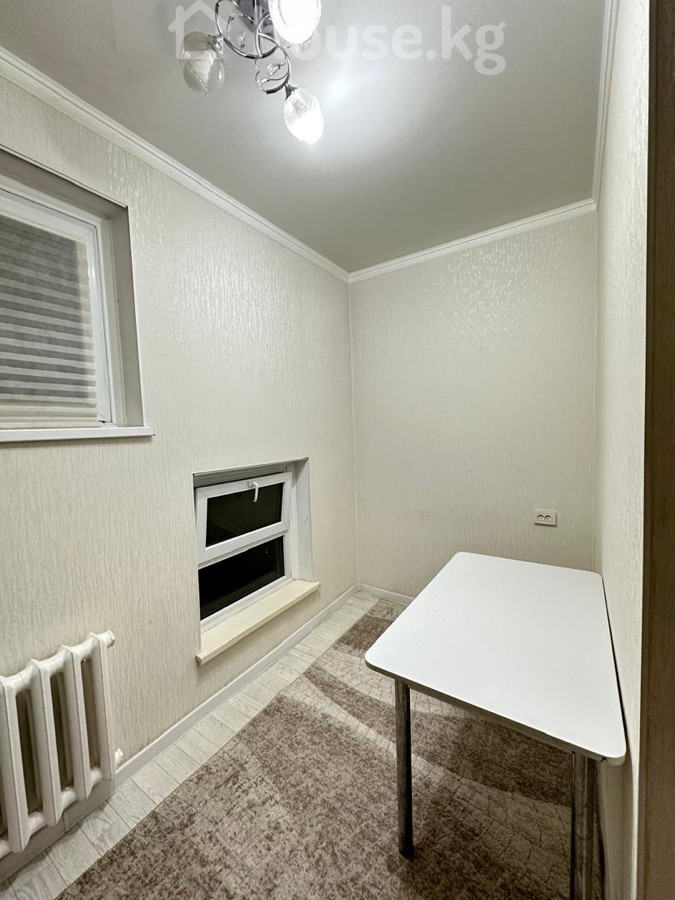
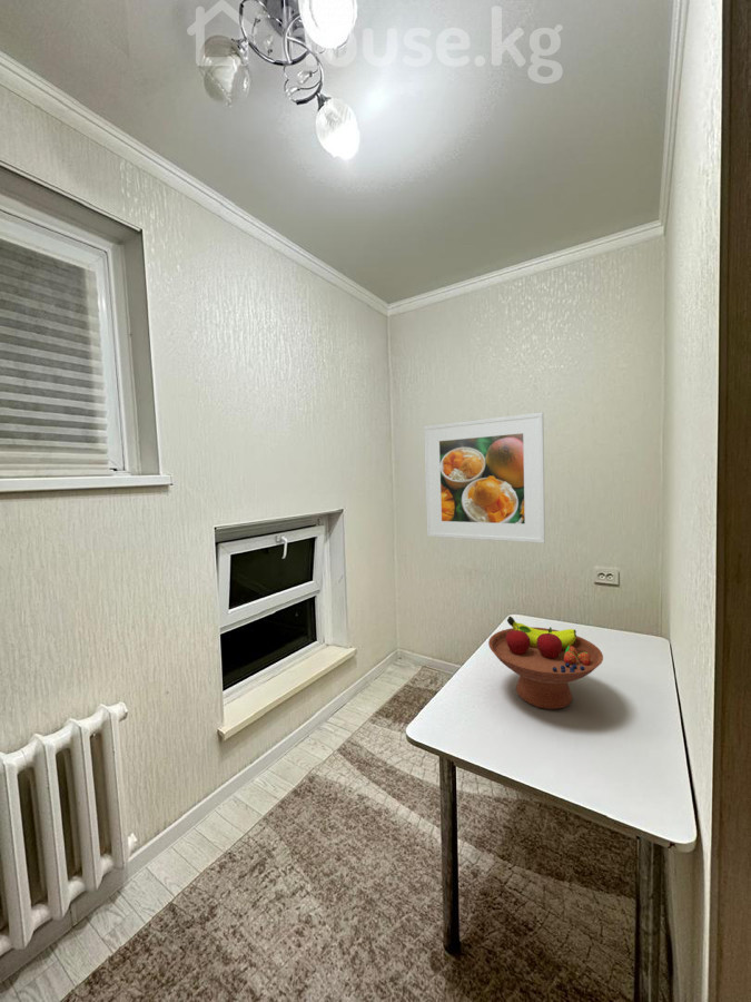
+ fruit bowl (543, 661)
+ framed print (480, 480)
